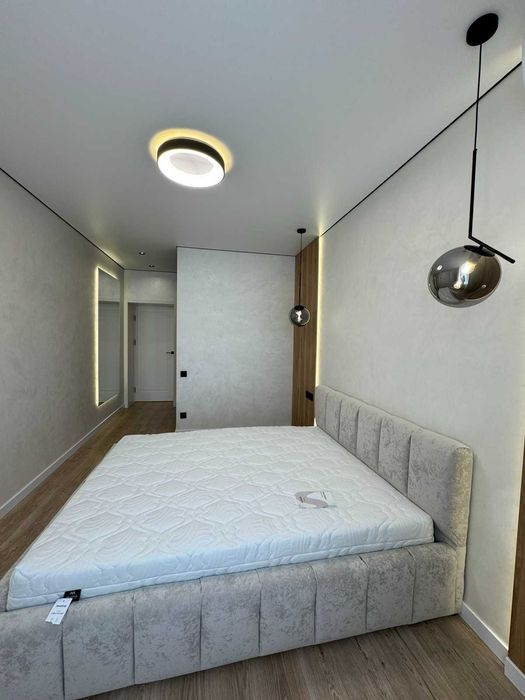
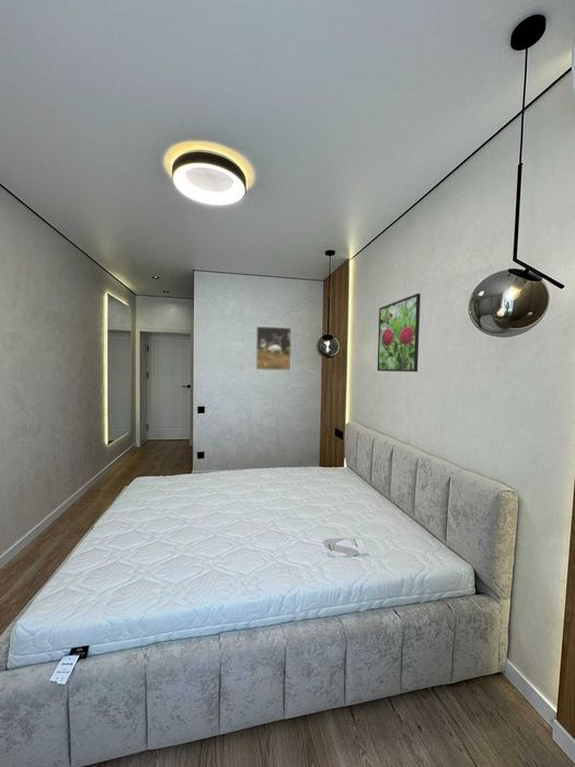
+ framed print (395, 336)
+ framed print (273, 348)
